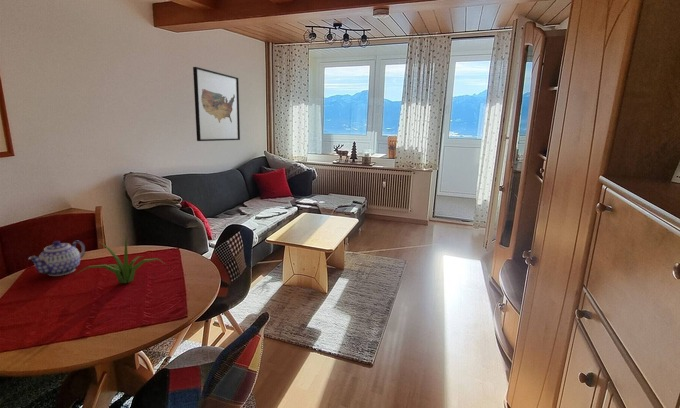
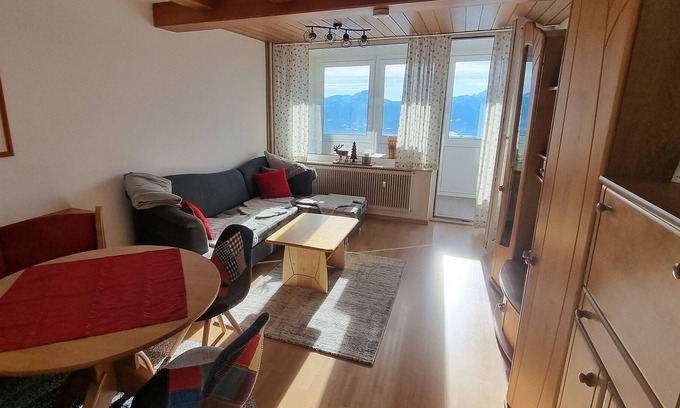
- teapot (59, 256)
- wall art (219, 107)
- plant (118, 257)
